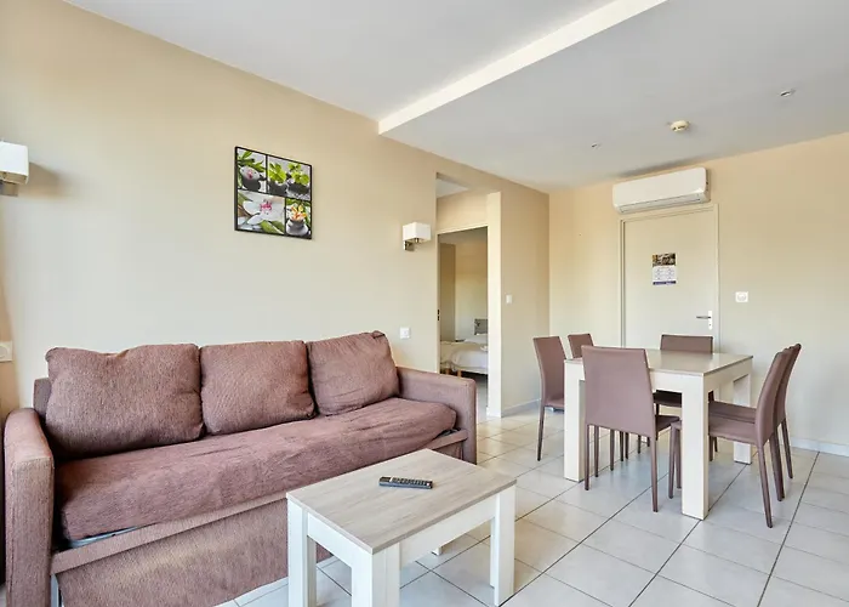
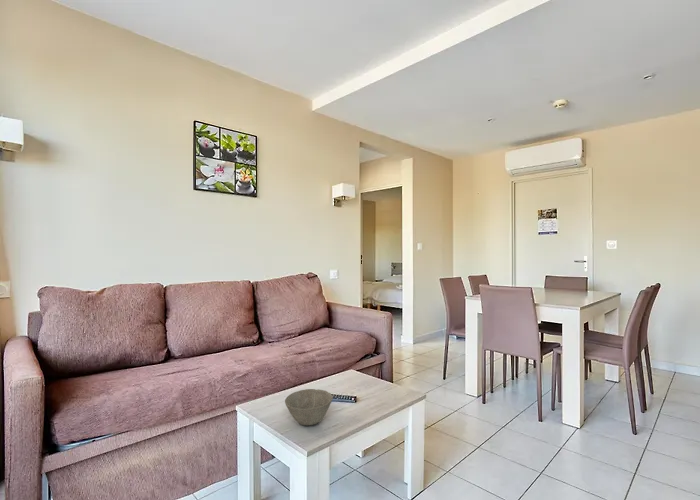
+ bowl (309, 409)
